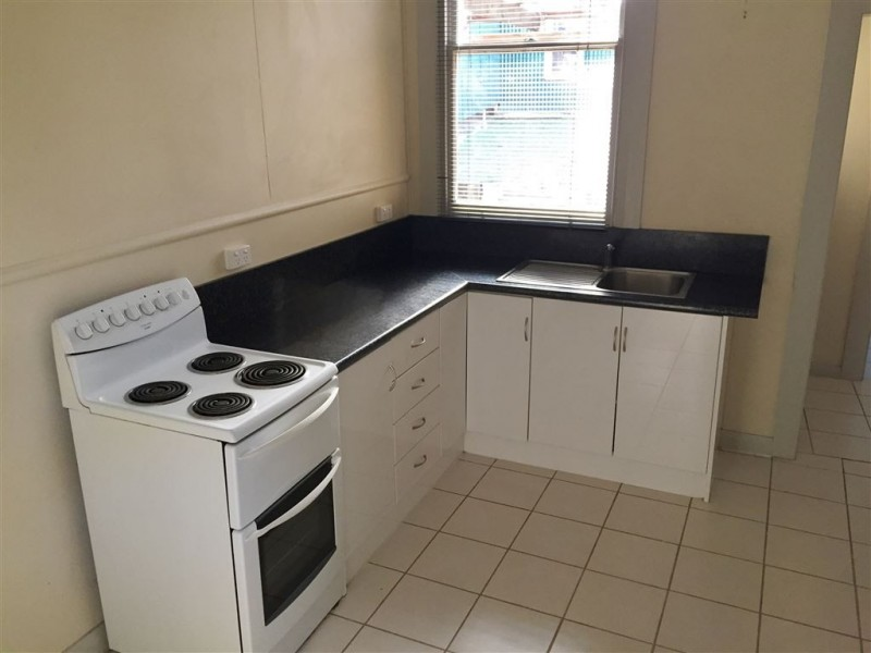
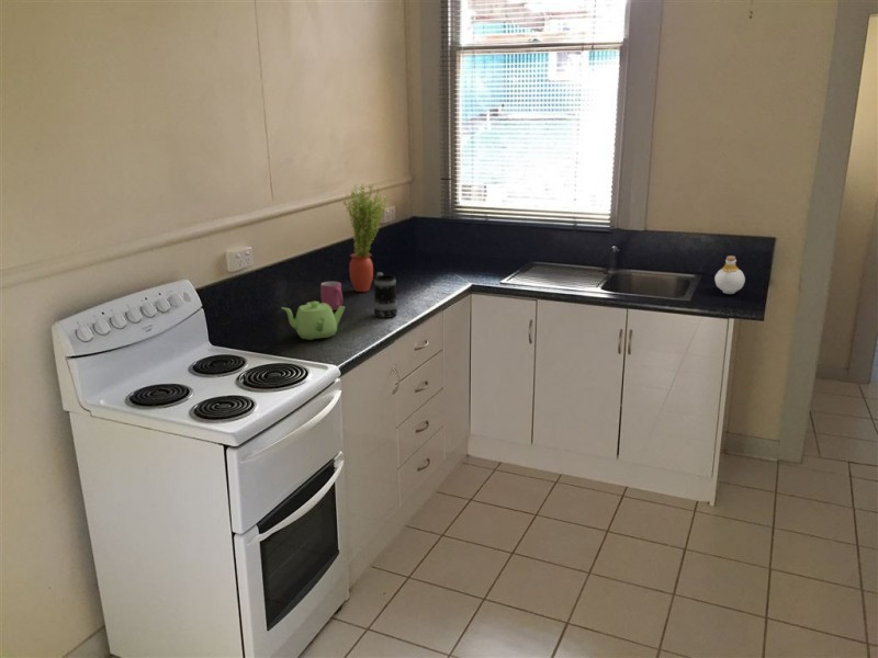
+ bottle (730, 274)
+ mug (383, 294)
+ potted plant (367, 237)
+ mug (333, 296)
+ teapot (314, 319)
